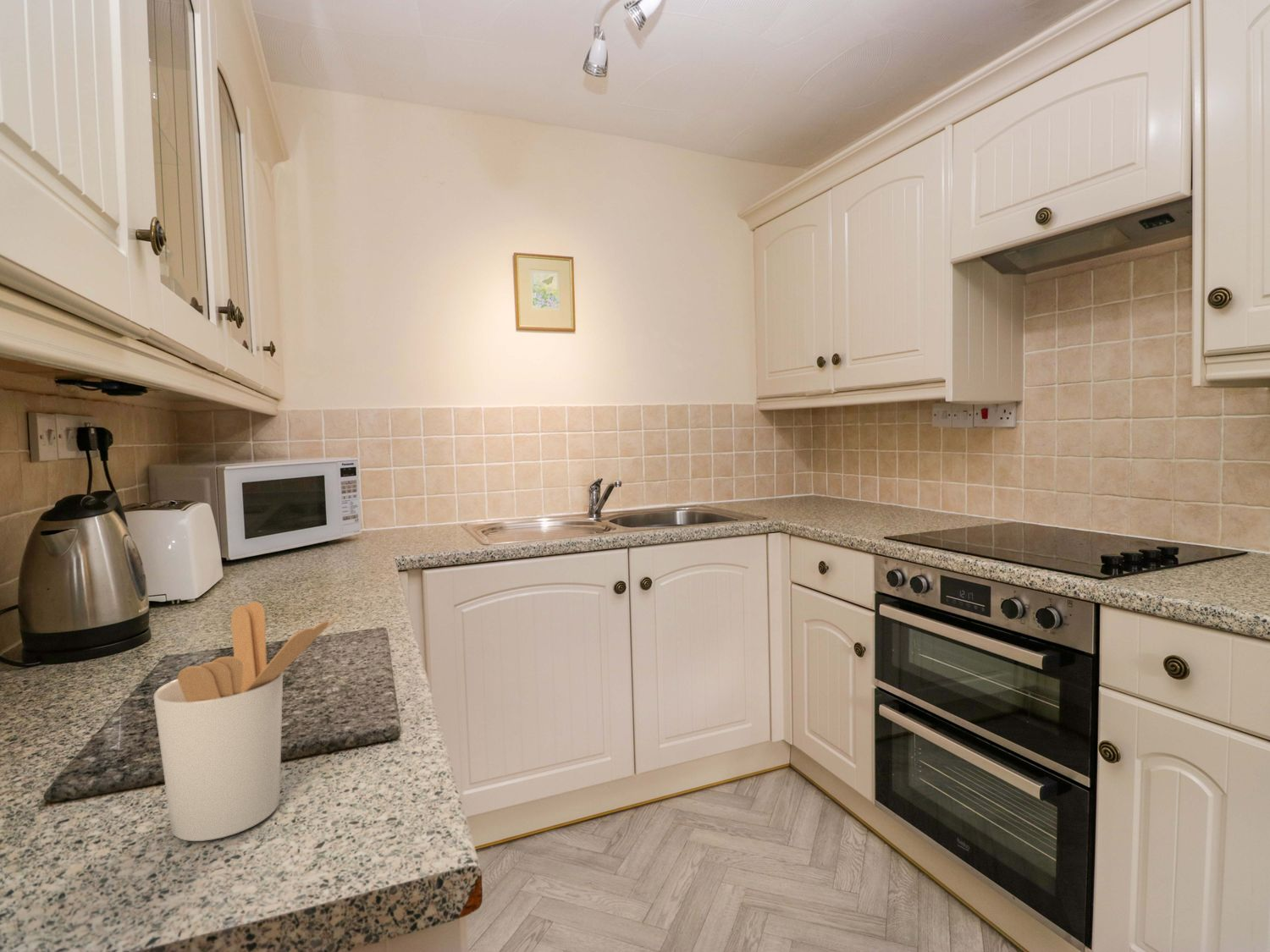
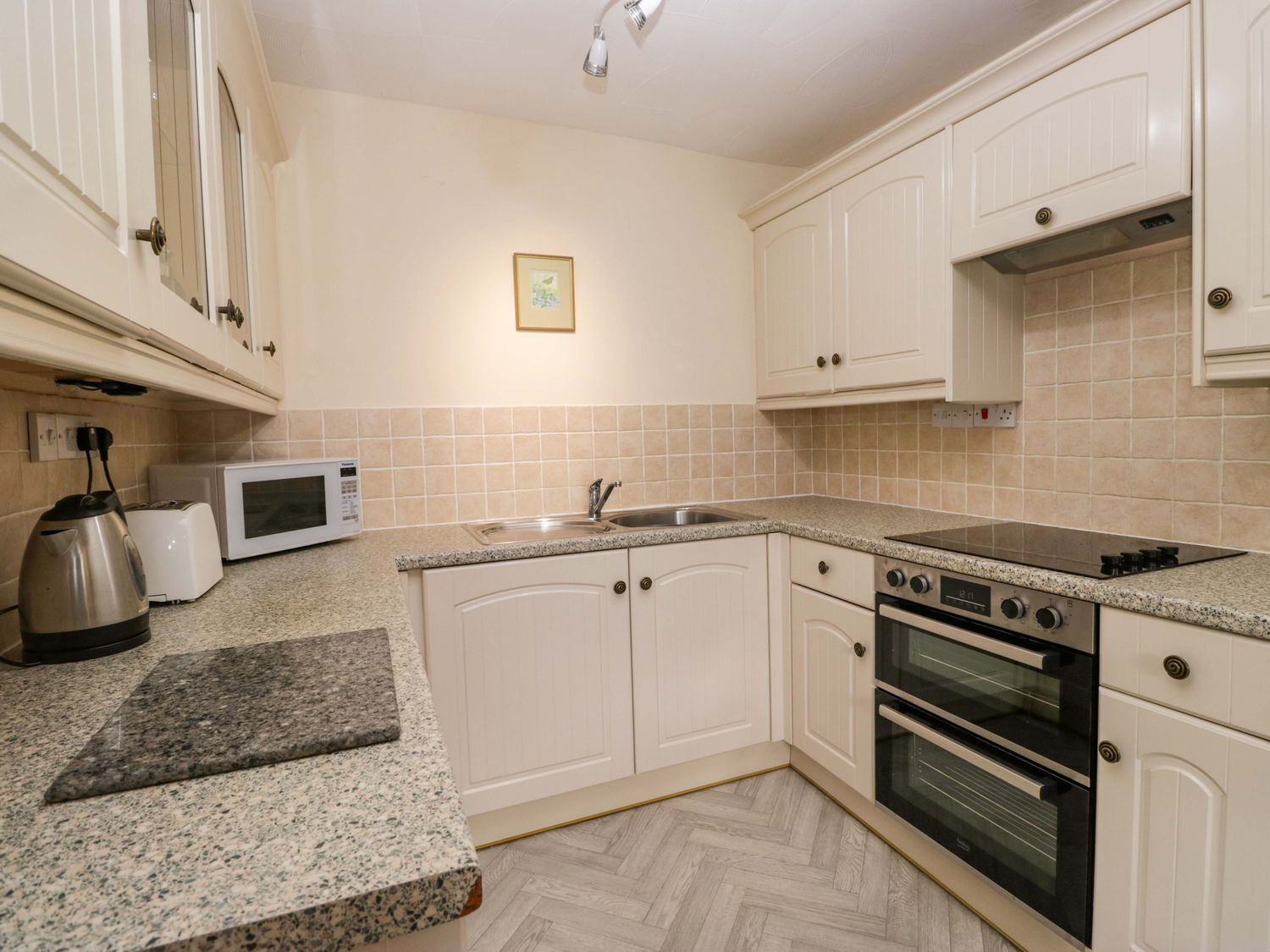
- utensil holder (253, 713)
